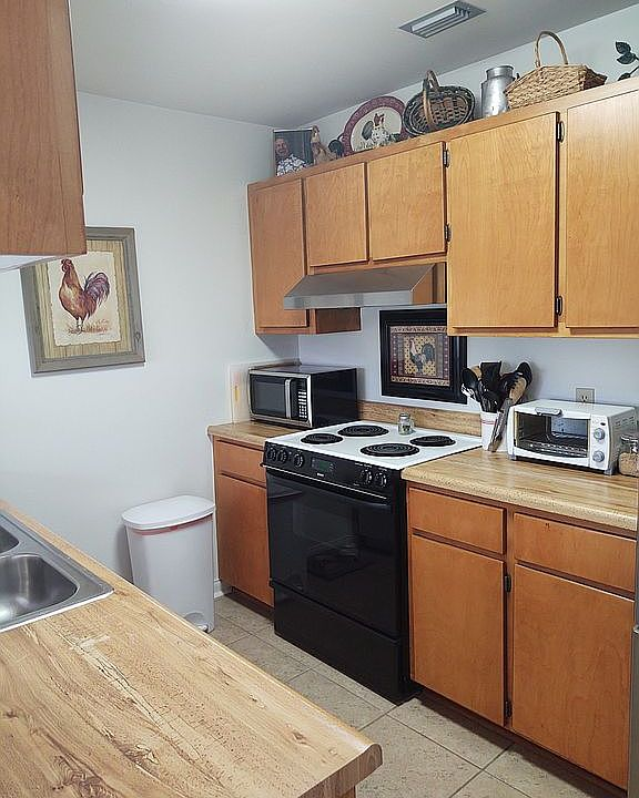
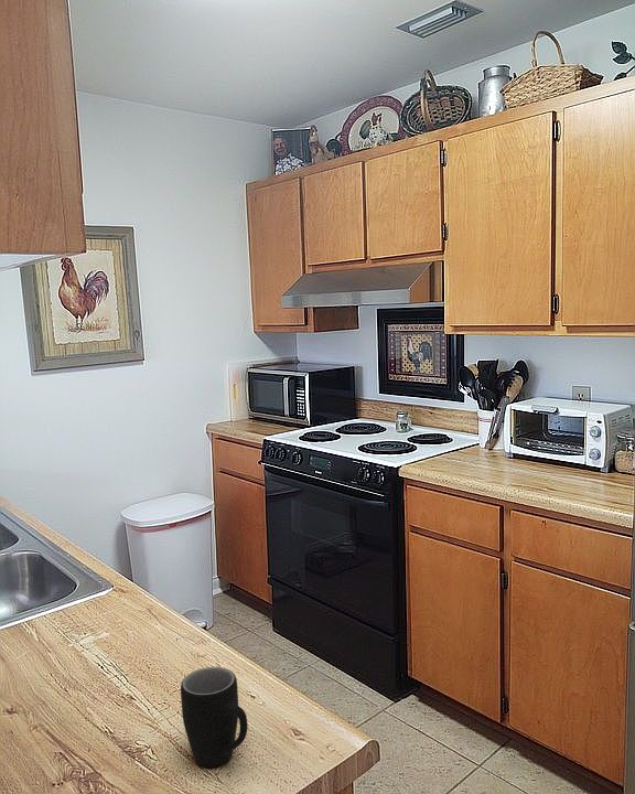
+ mug (219, 723)
